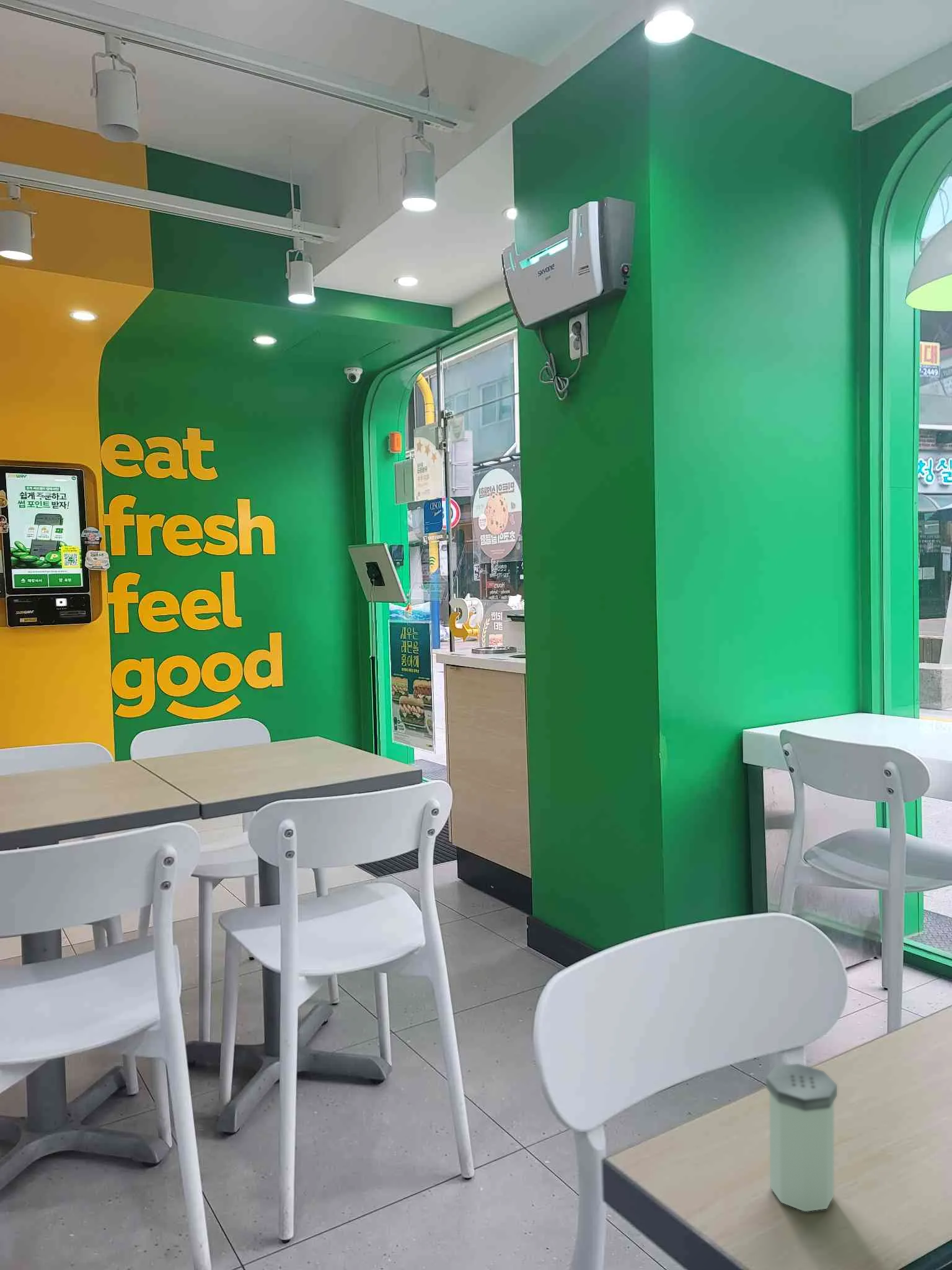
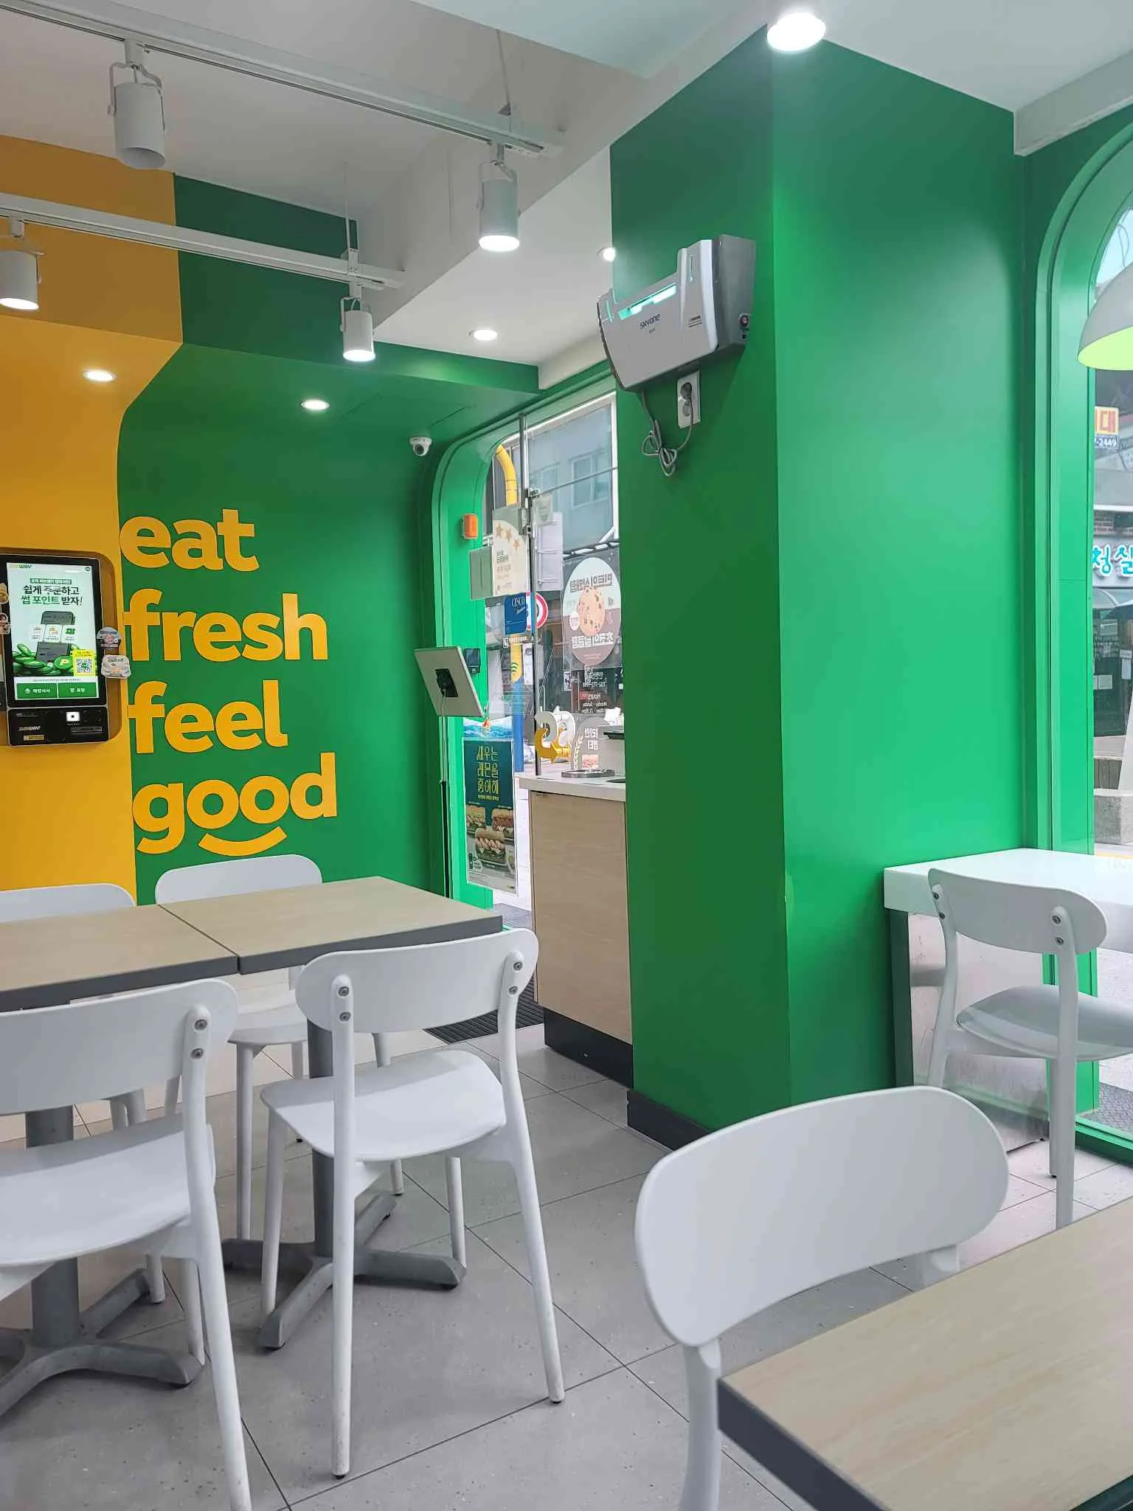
- salt shaker (801, 1136)
